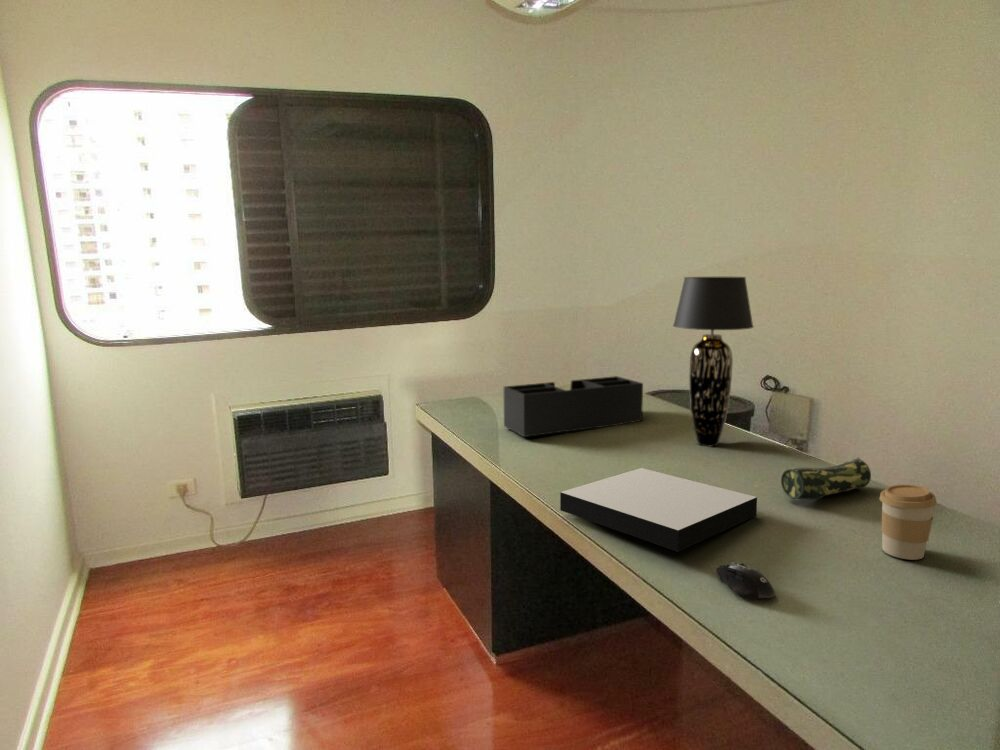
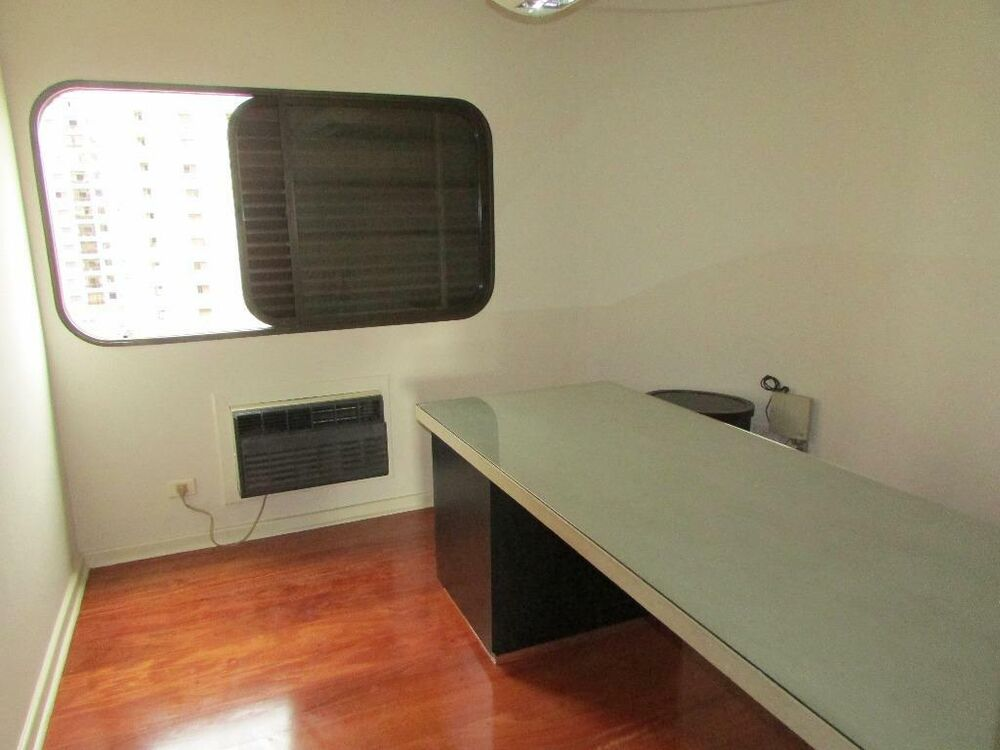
- table lamp (710, 362)
- book (656, 503)
- desk organizer (573, 404)
- pencil case (827, 479)
- coffee cup (905, 520)
- computer mouse (745, 576)
